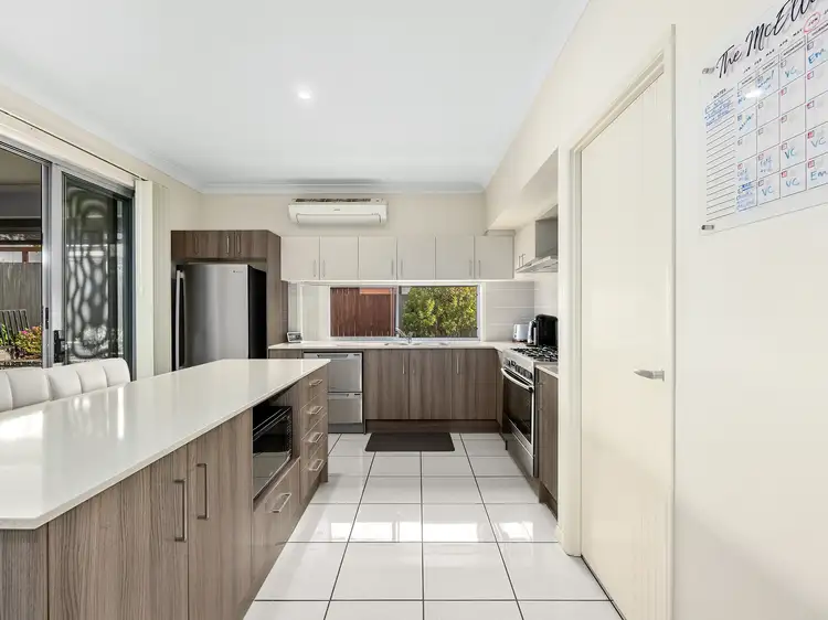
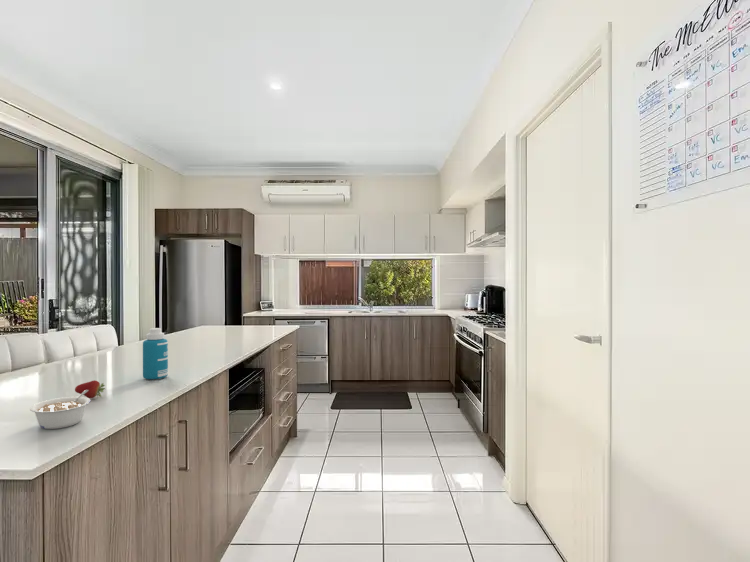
+ bottle (155, 353)
+ legume (61, 410)
+ fruit (90, 389)
